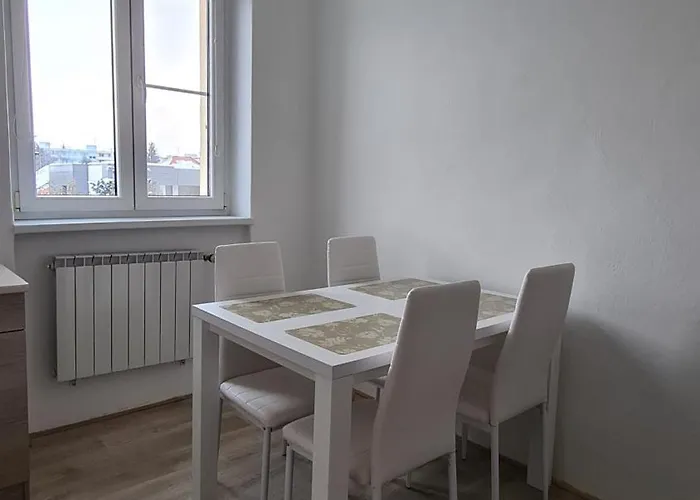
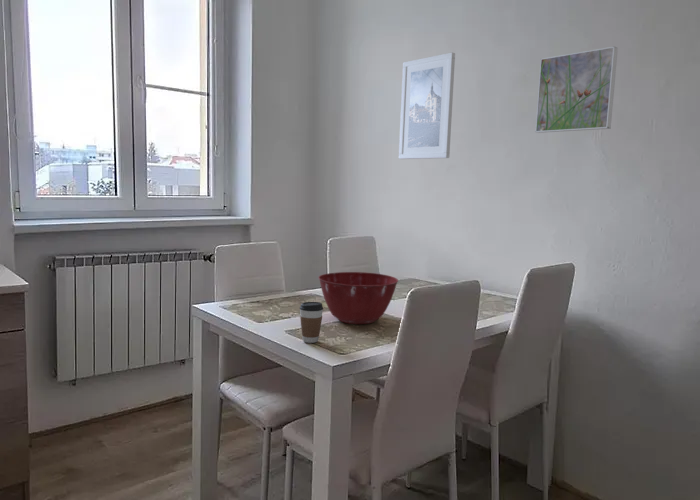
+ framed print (574, 92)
+ mixing bowl (357, 298)
+ coffee cup (311, 322)
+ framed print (425, 108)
